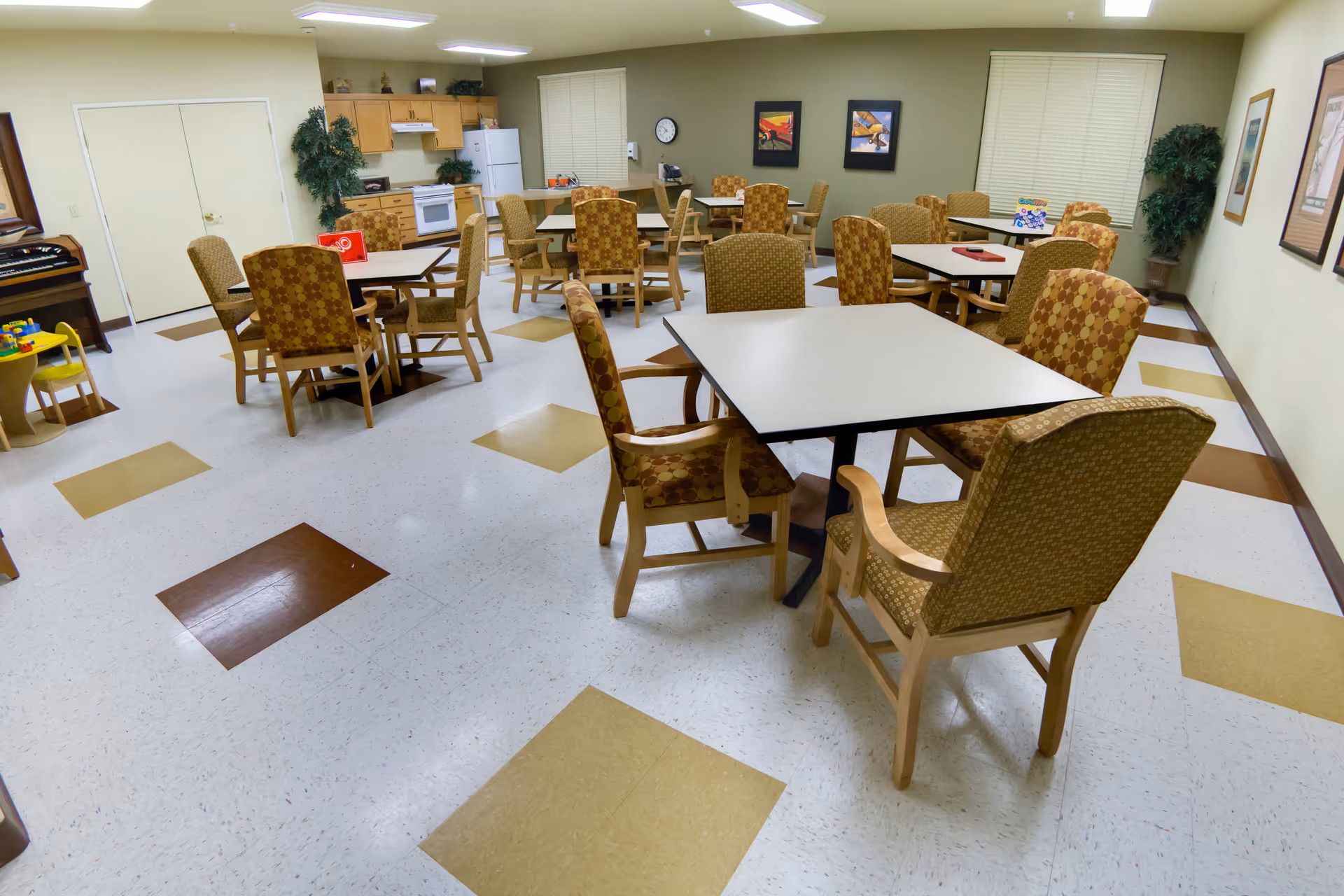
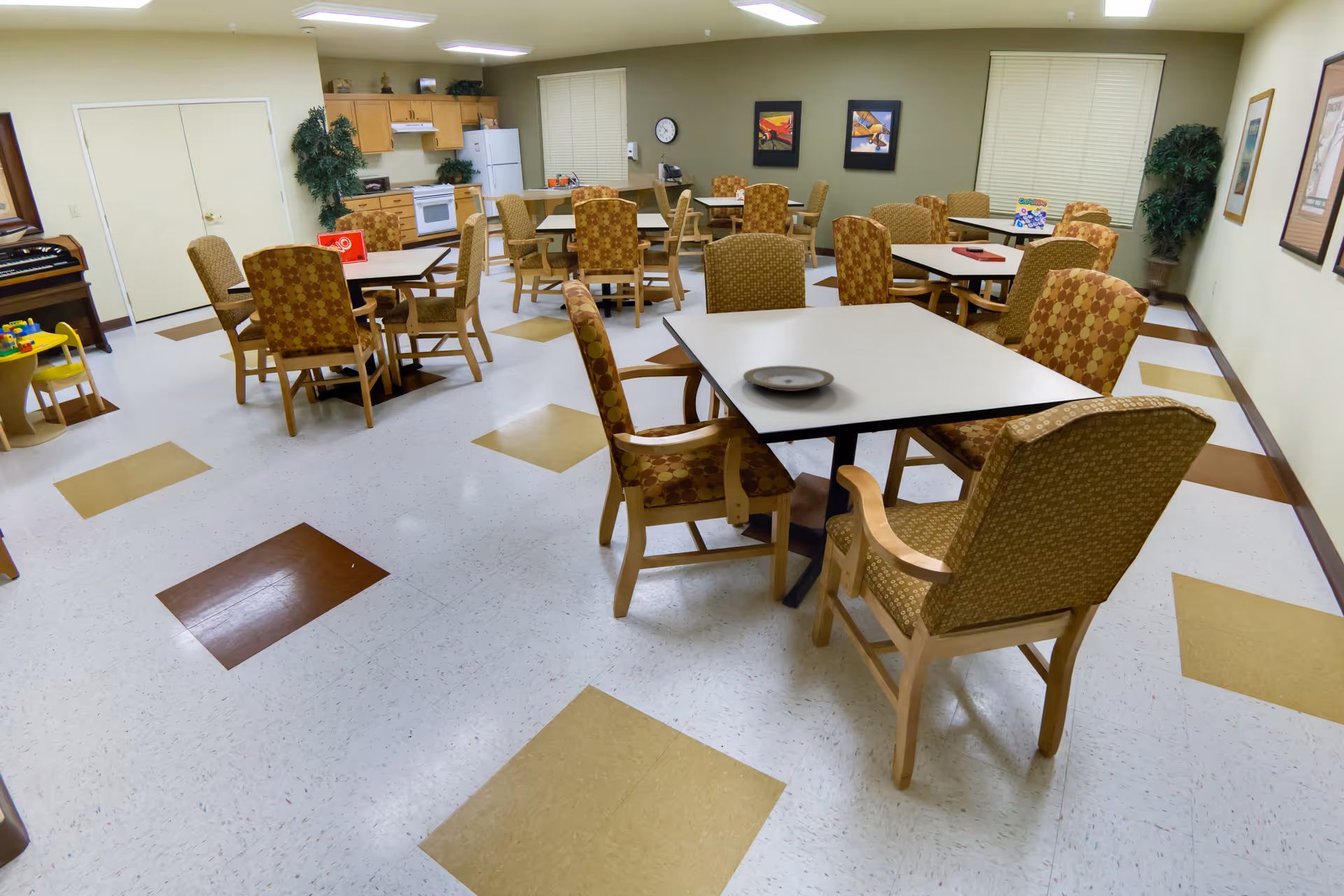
+ plate (788, 379)
